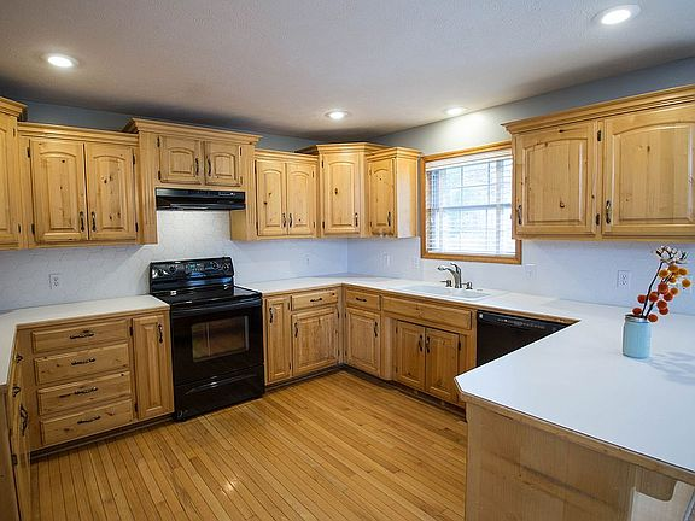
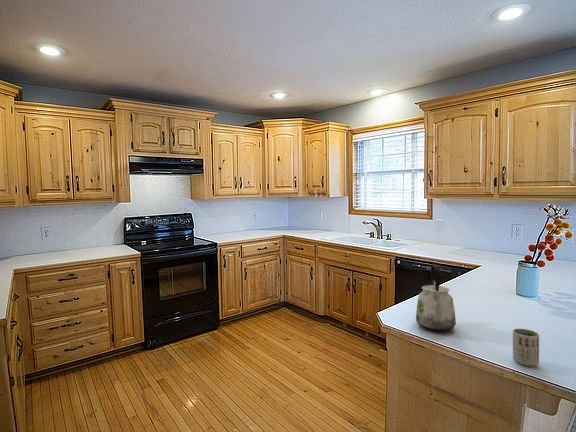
+ cup (525, 347)
+ kettle (434, 294)
